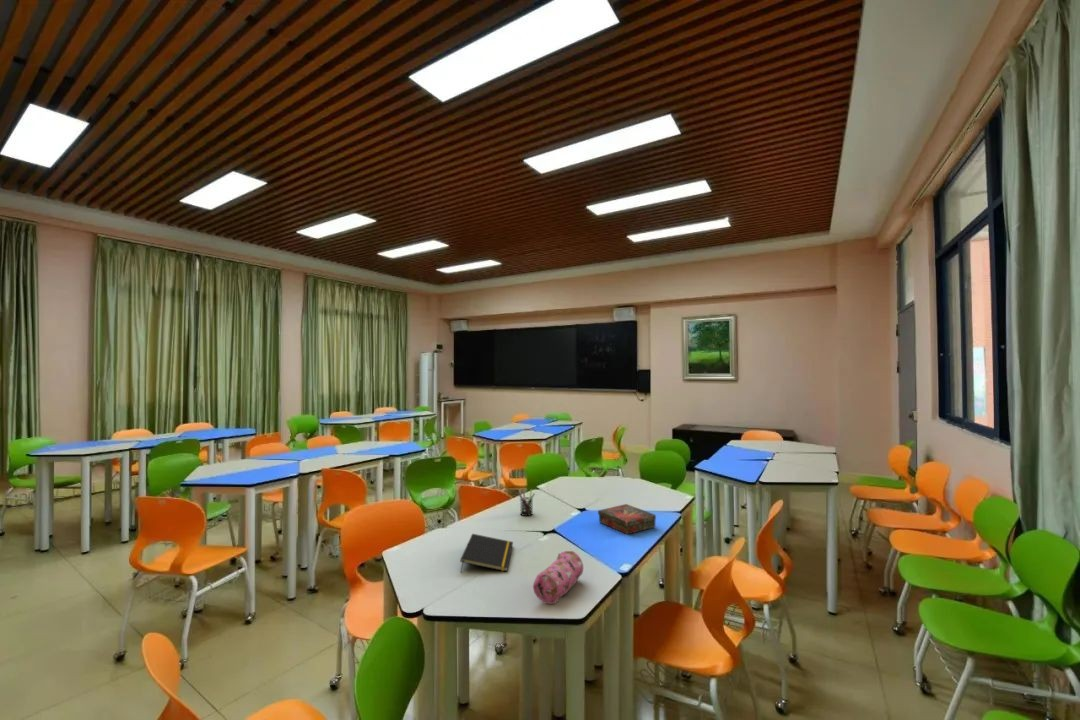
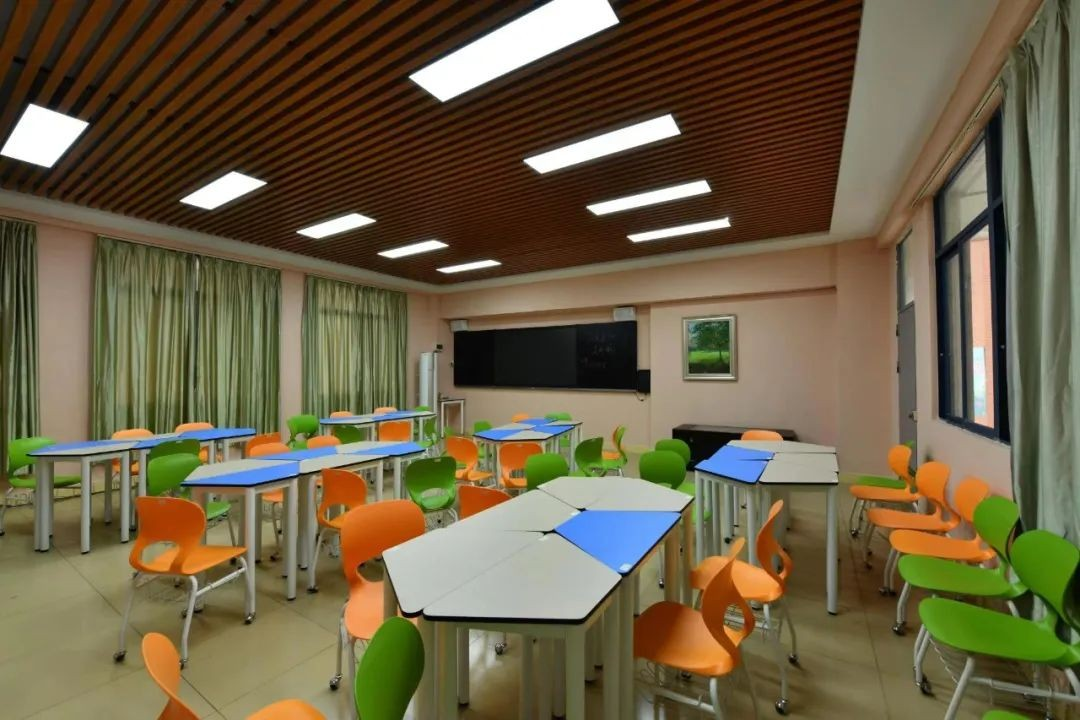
- pencil case (559, 575)
- pen holder (527, 501)
- book (626, 518)
- notepad (488, 551)
